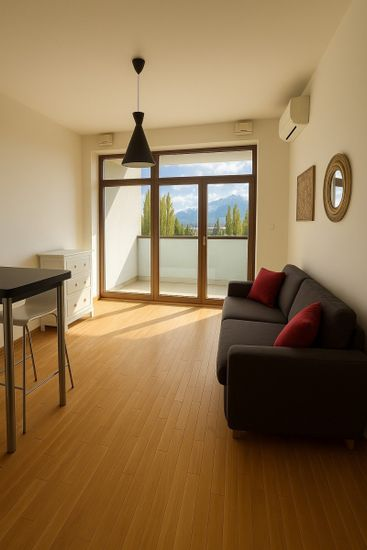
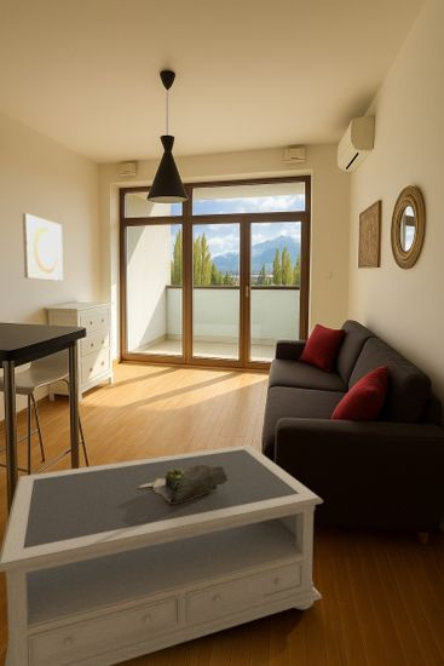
+ coffee table (162, 538)
+ potted plant (184, 472)
+ wall art (44, 249)
